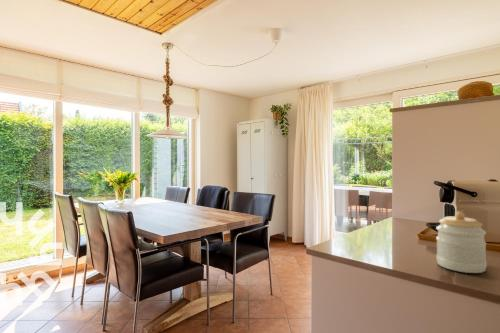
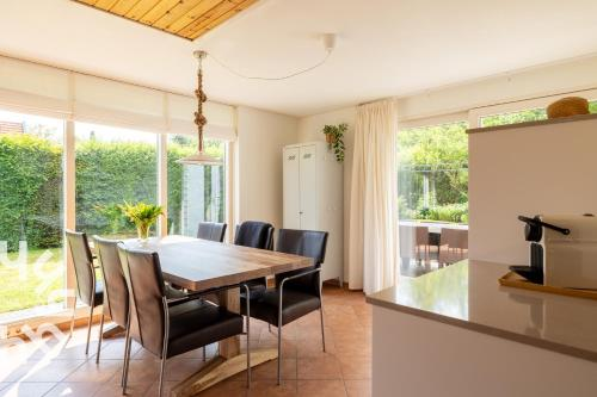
- jar (460, 239)
